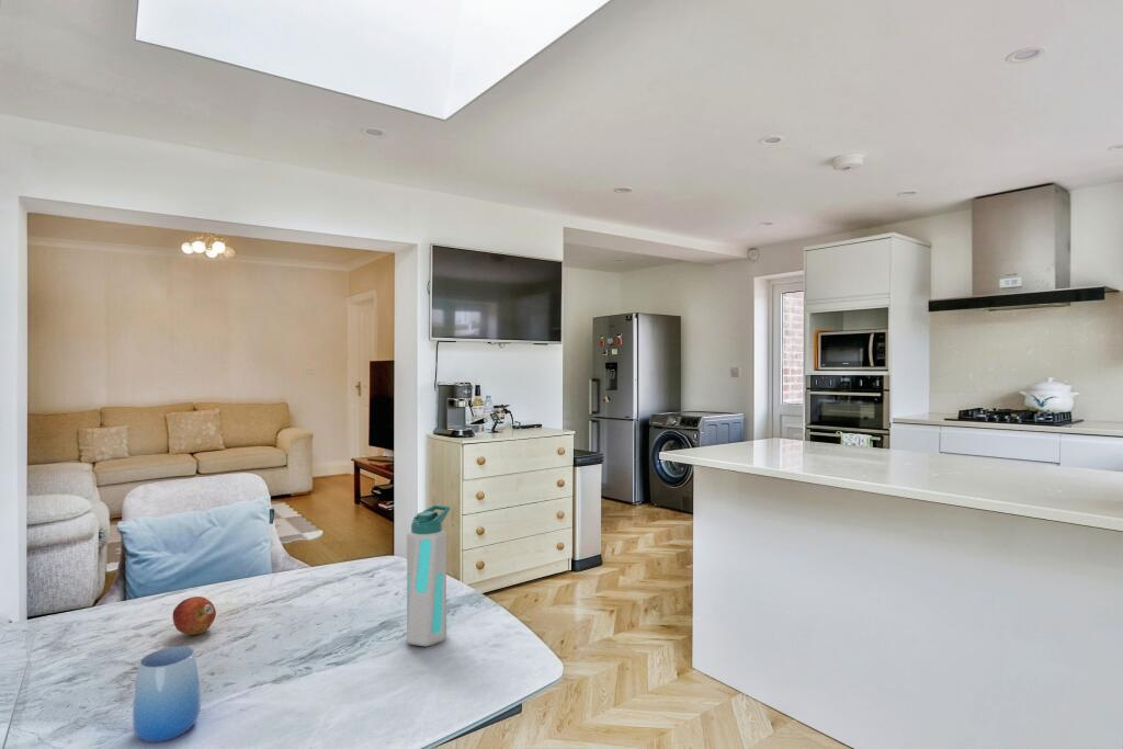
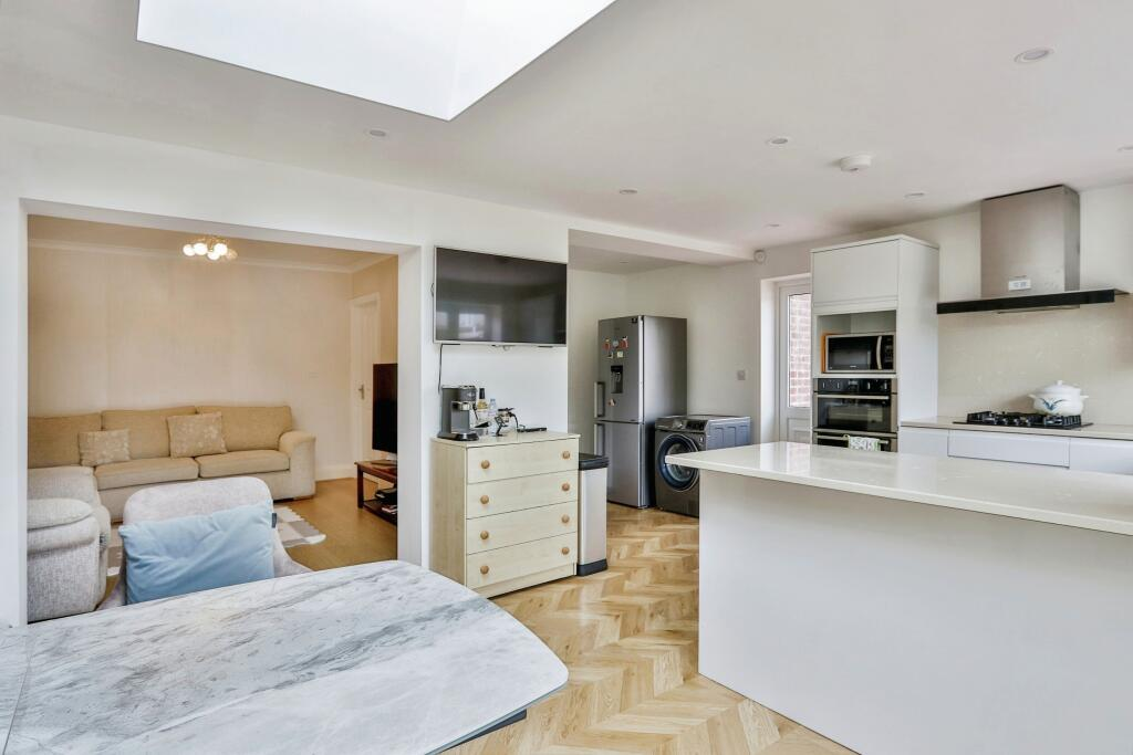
- water bottle (428, 574)
- cup (167, 693)
- fruit (195, 615)
